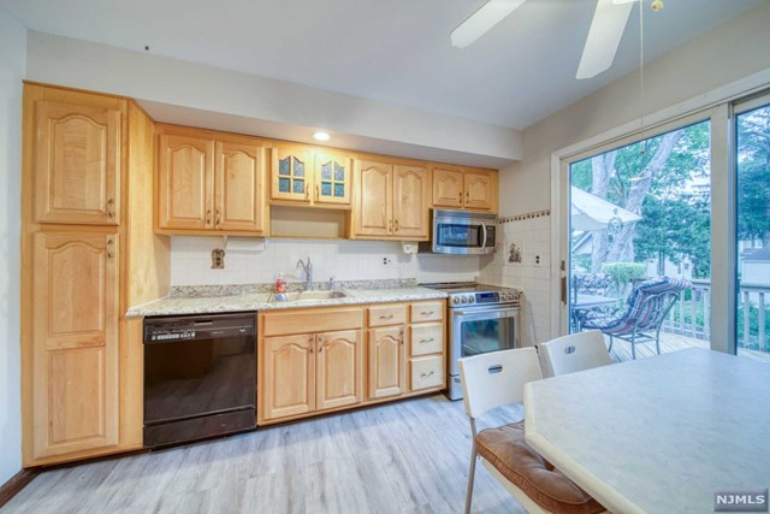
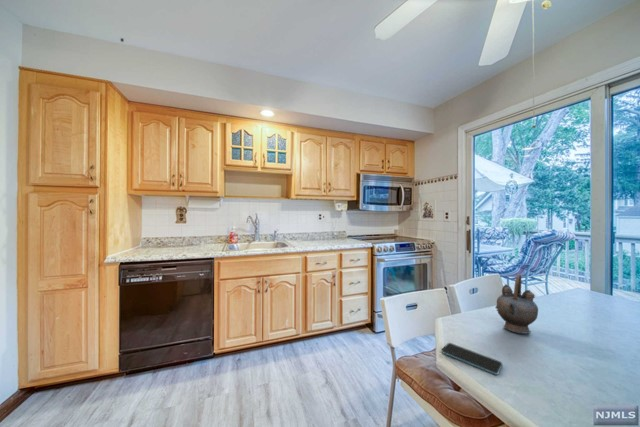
+ teapot (515, 302)
+ smartphone (470, 357)
